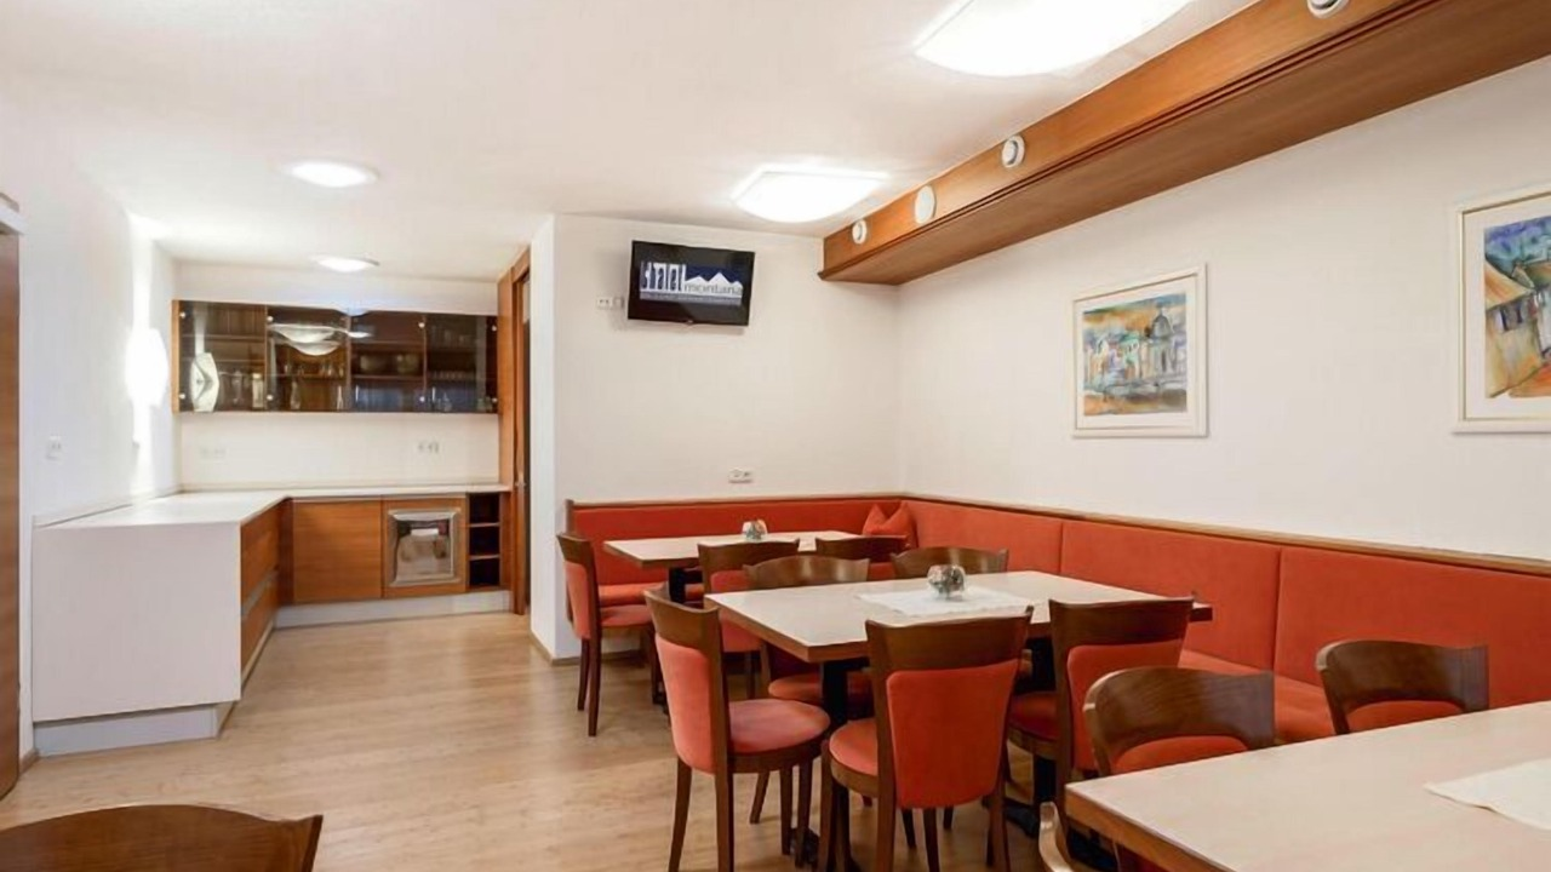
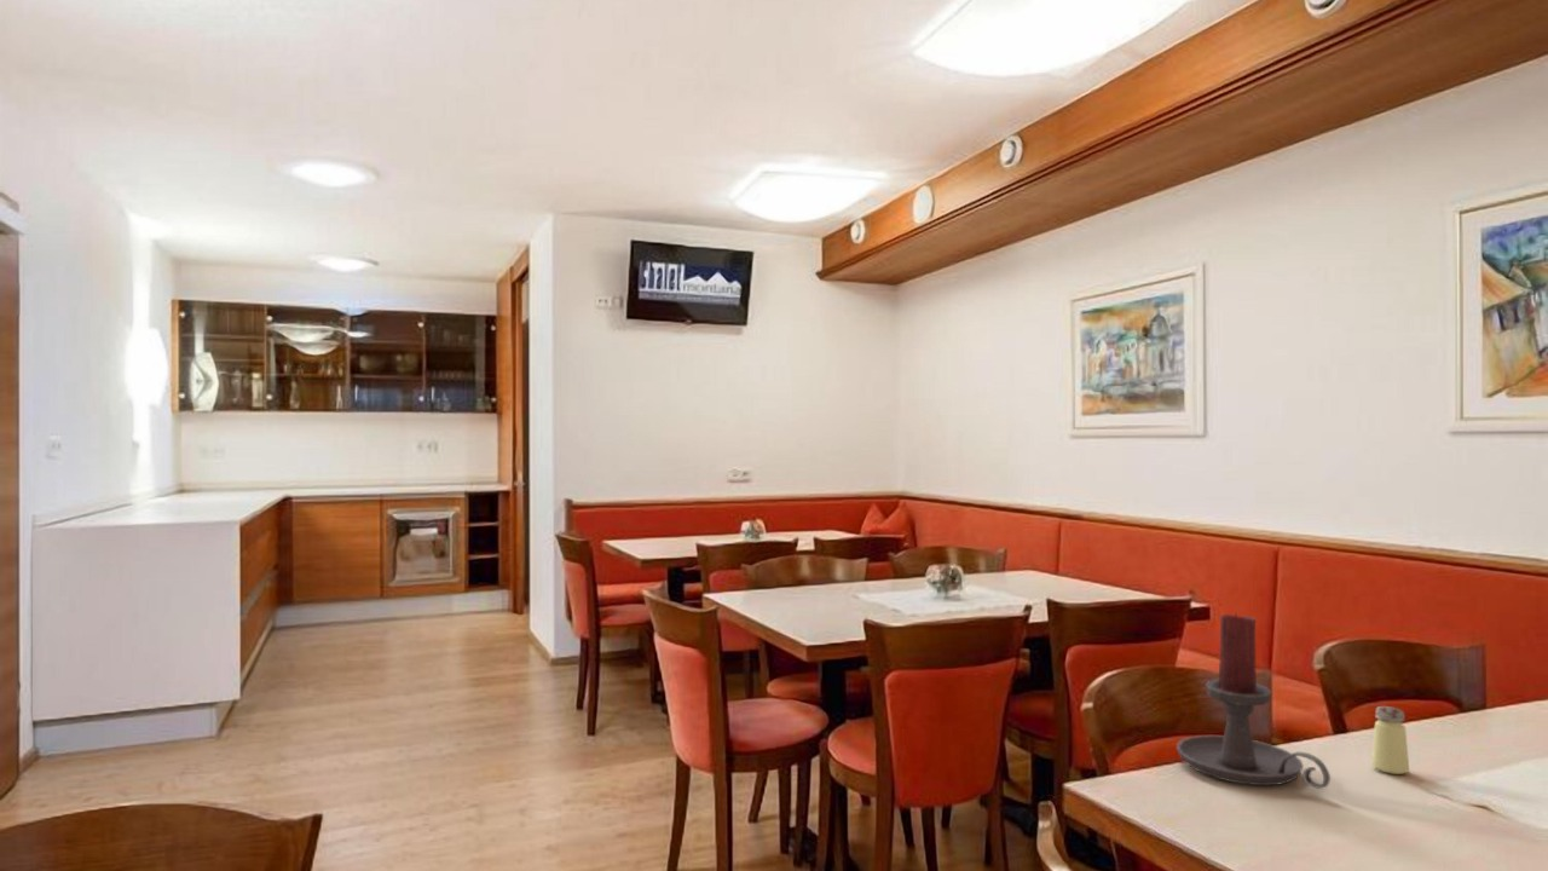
+ candle holder (1253, 693)
+ saltshaker (1390, 738)
